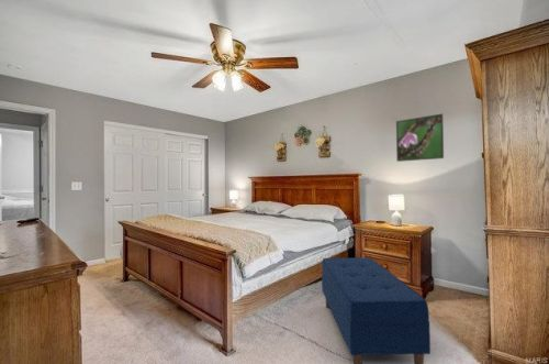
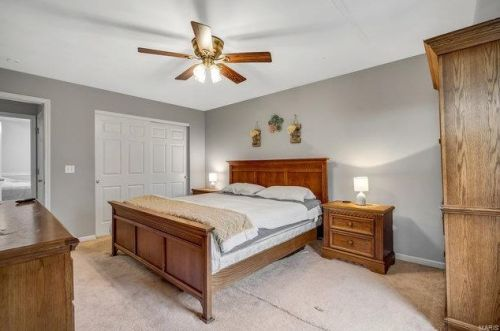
- bench (363, 304)
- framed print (418, 139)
